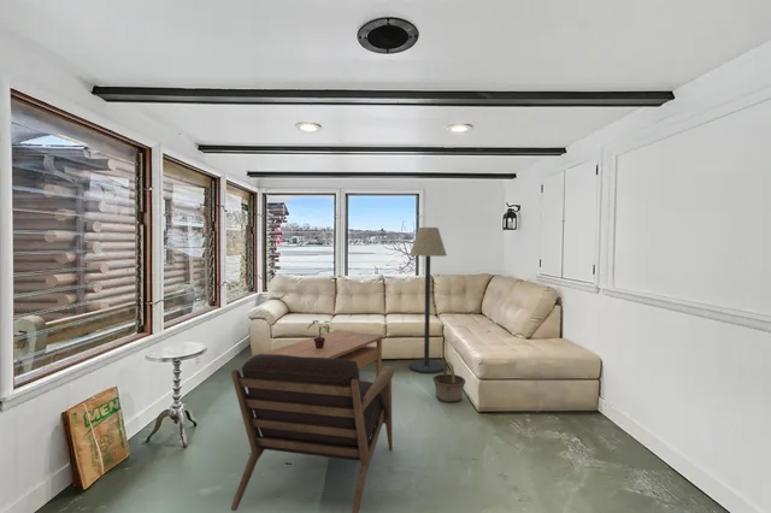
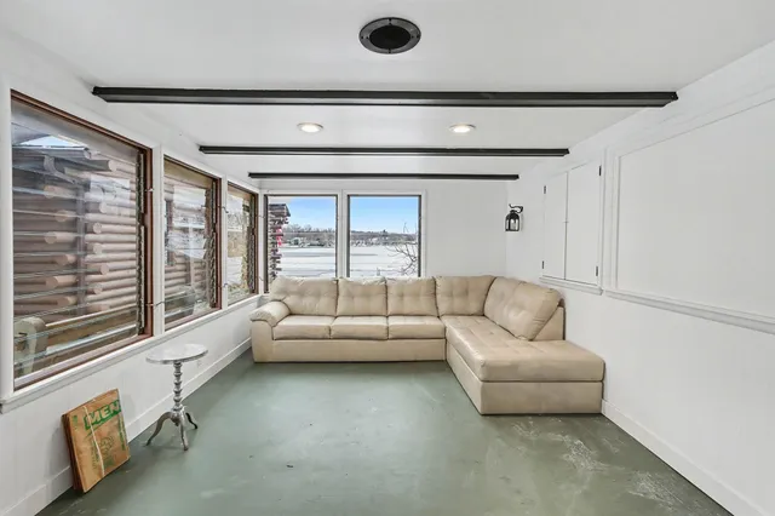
- coffee table (322, 356)
- floor lamp (426, 297)
- armchair (322, 406)
- potted plant (319, 334)
- basket (448, 381)
